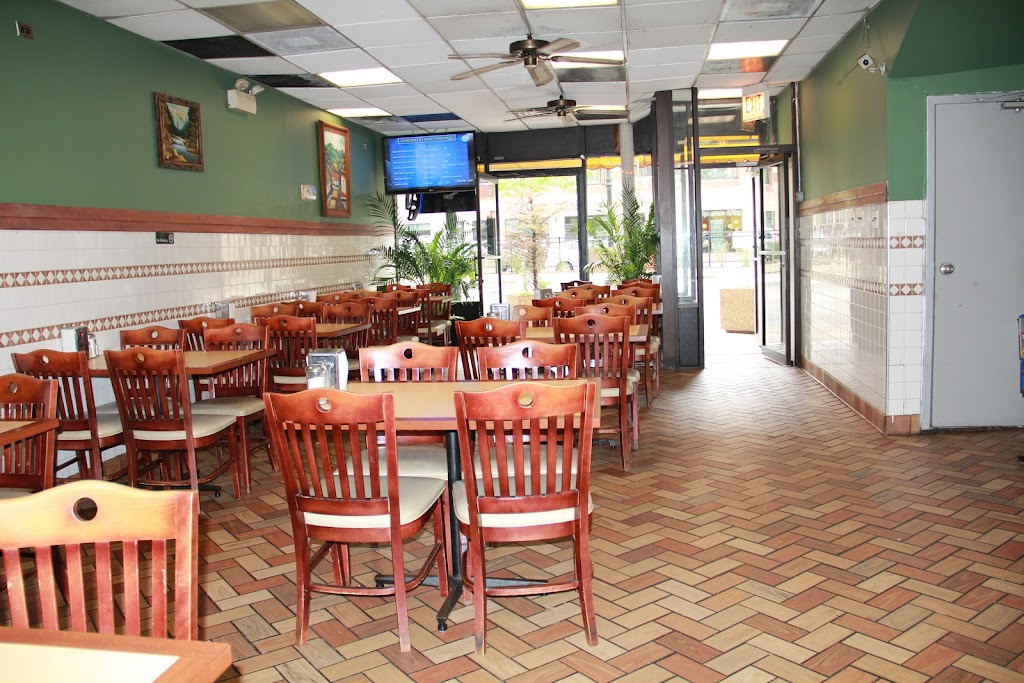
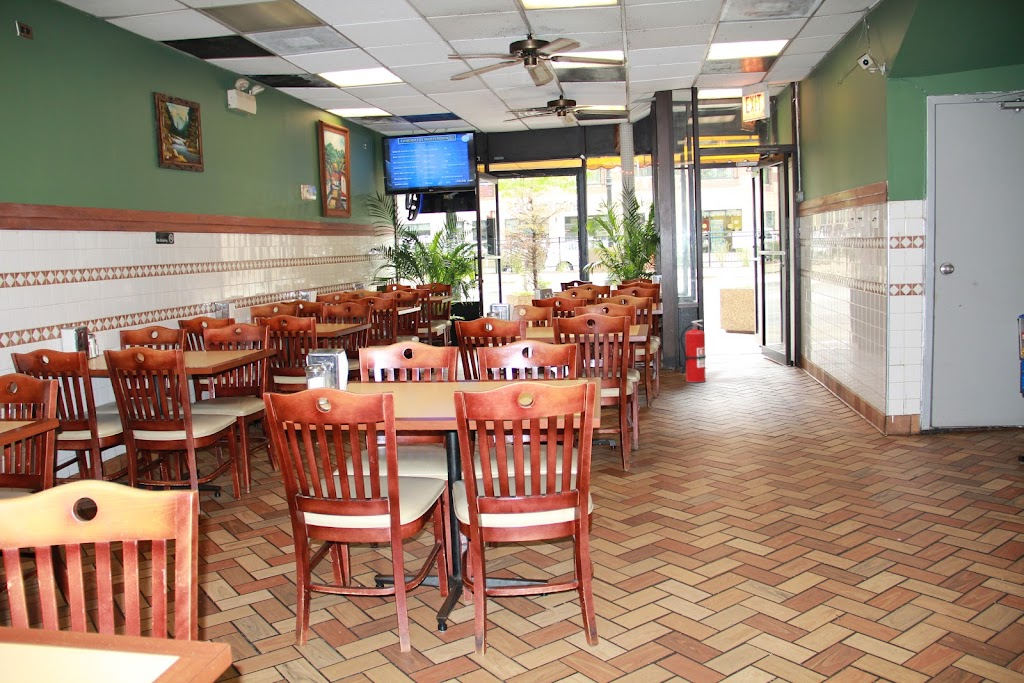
+ fire extinguisher (691, 350)
